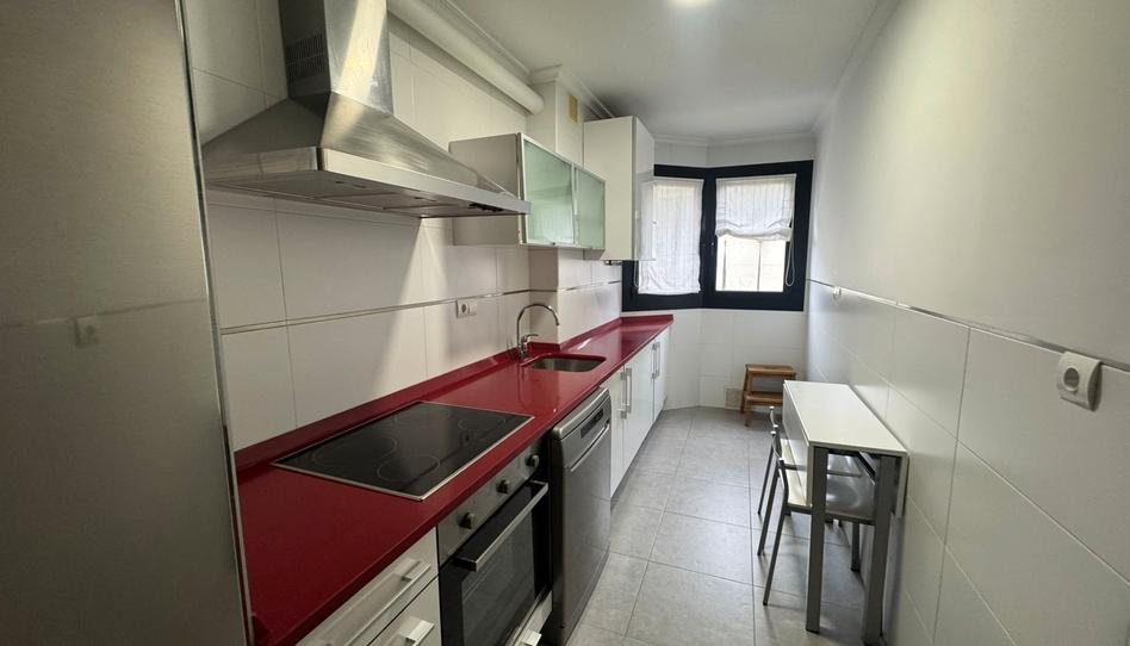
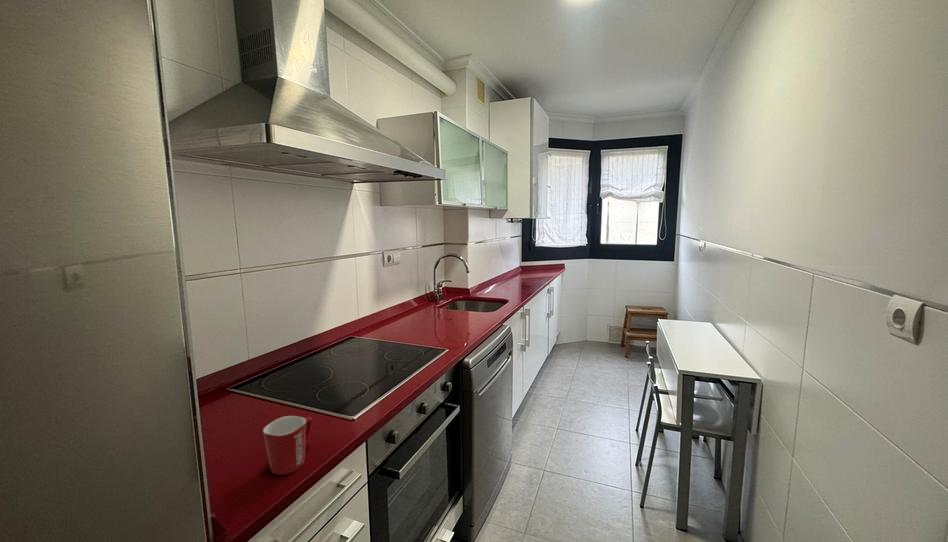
+ mug (292, 440)
